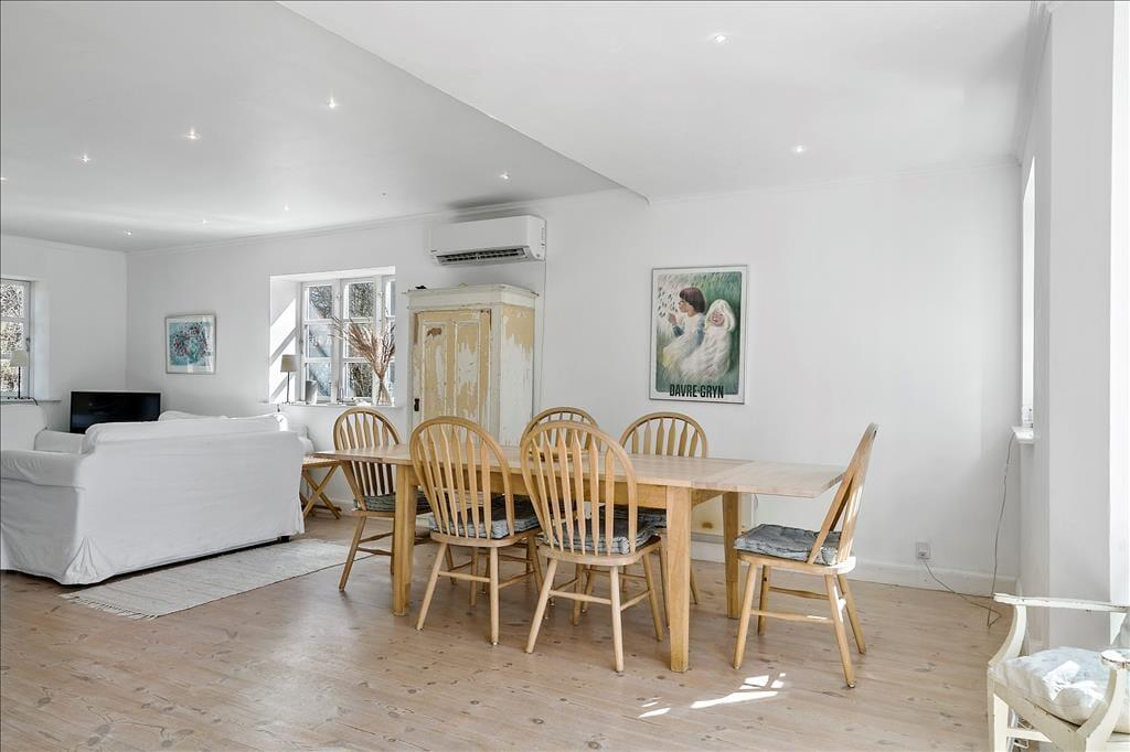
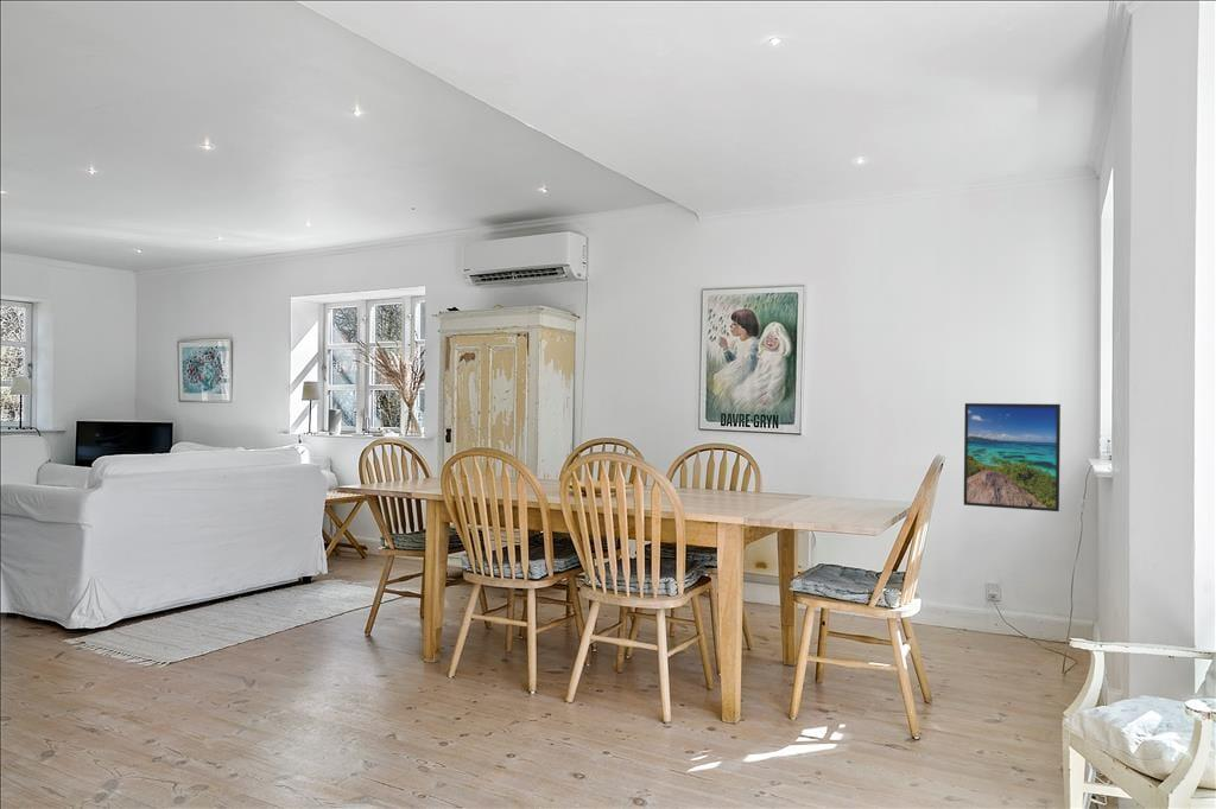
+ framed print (1011, 456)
